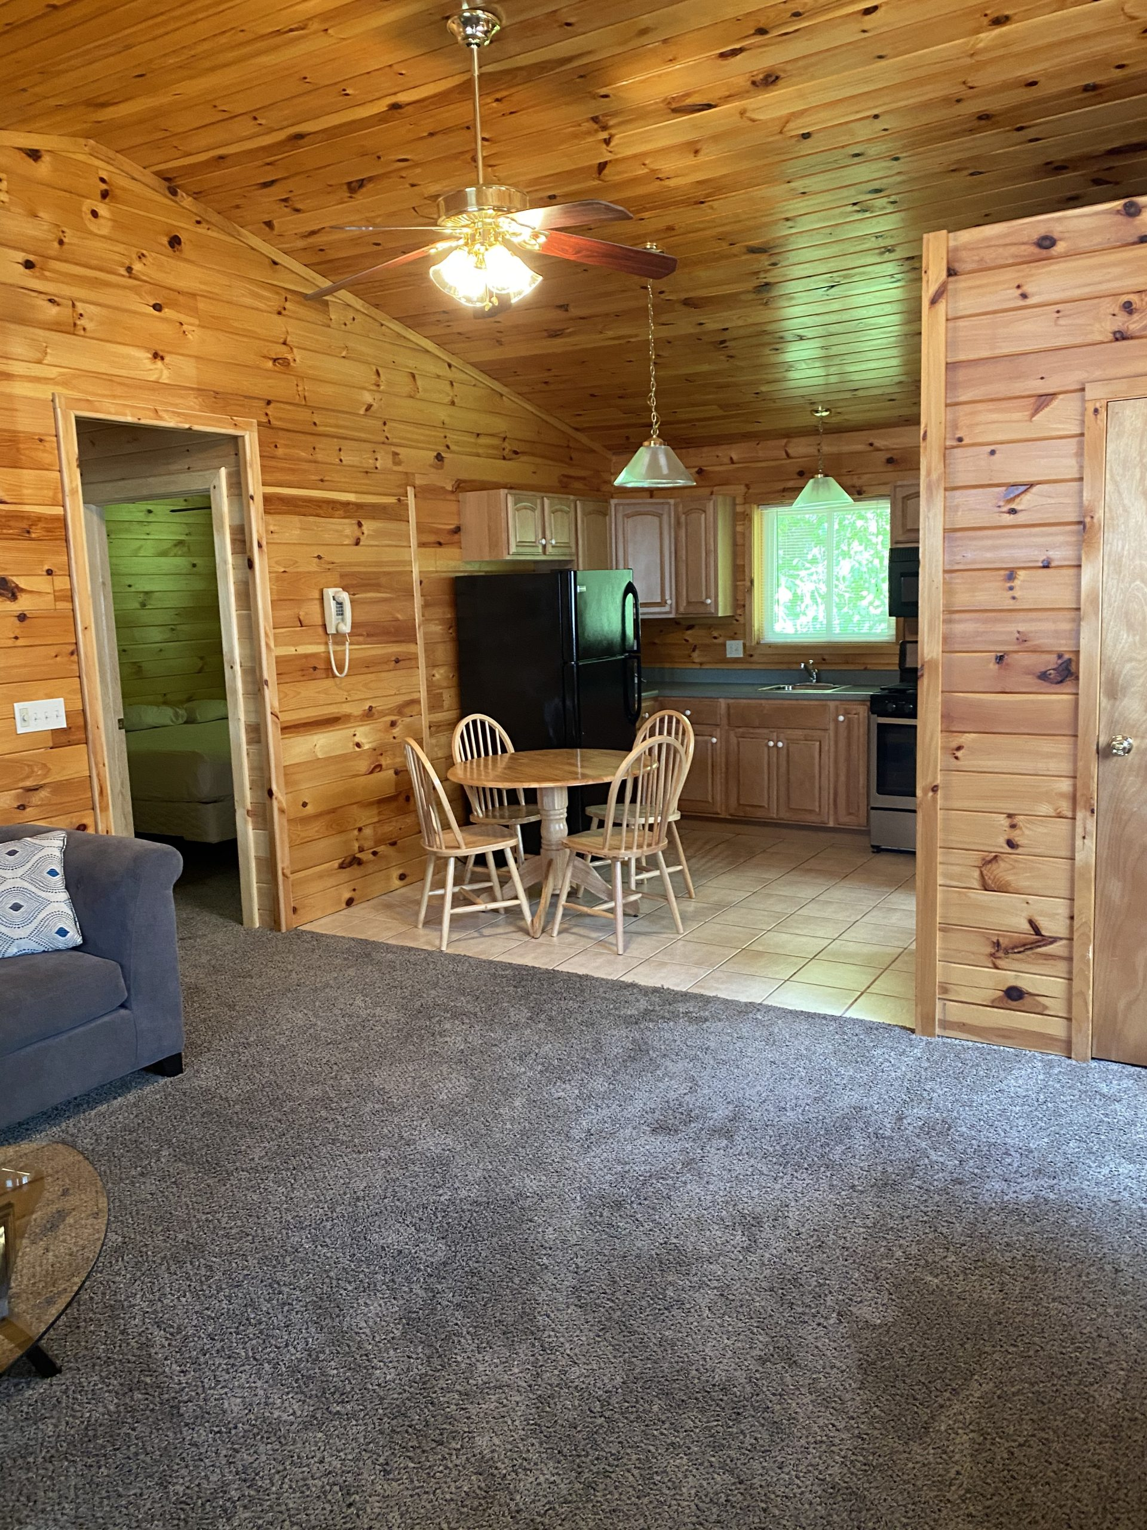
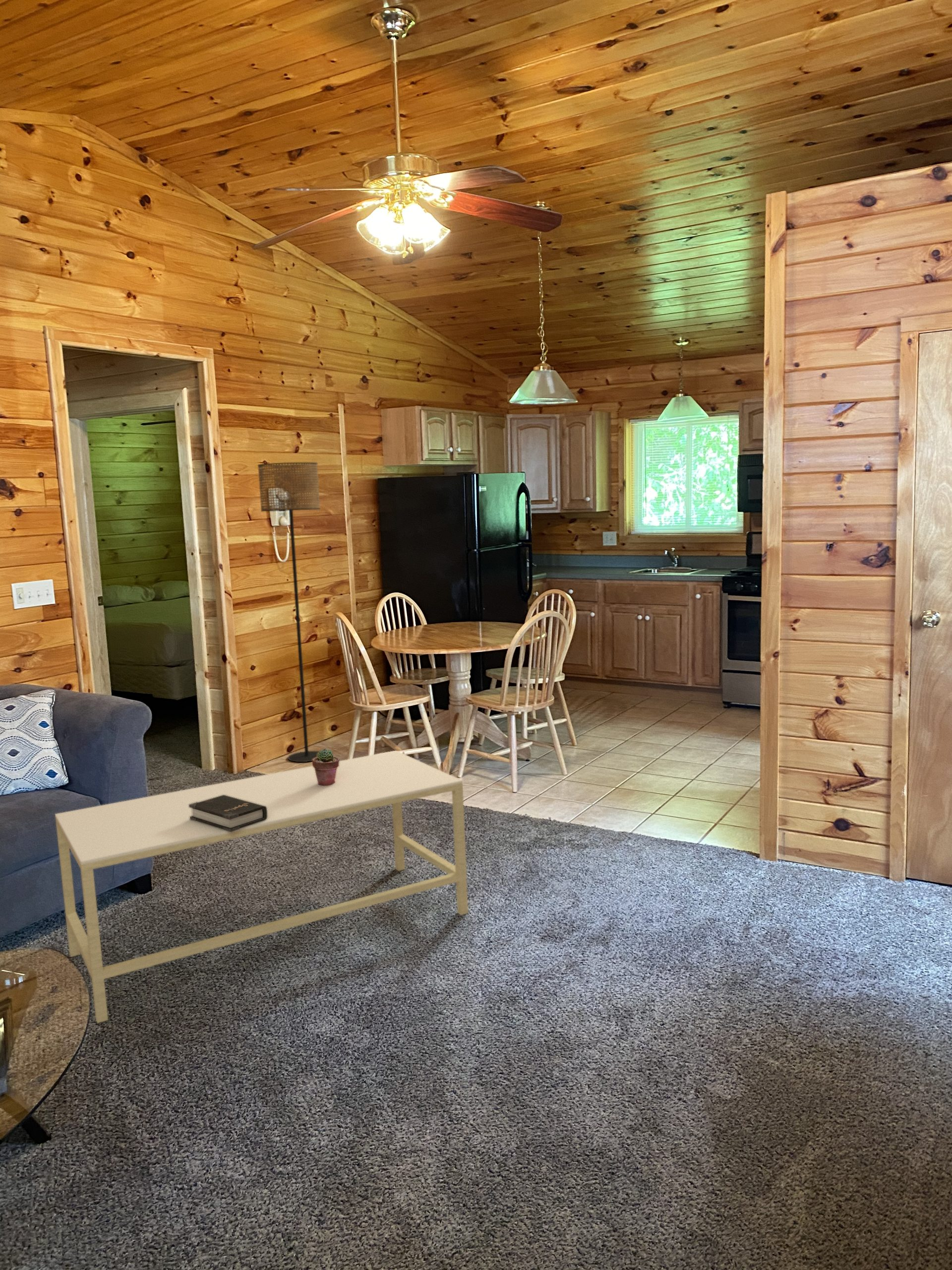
+ potted succulent (326, 765)
+ hardback book (228, 811)
+ coffee table (263, 832)
+ floor lamp (298, 613)
